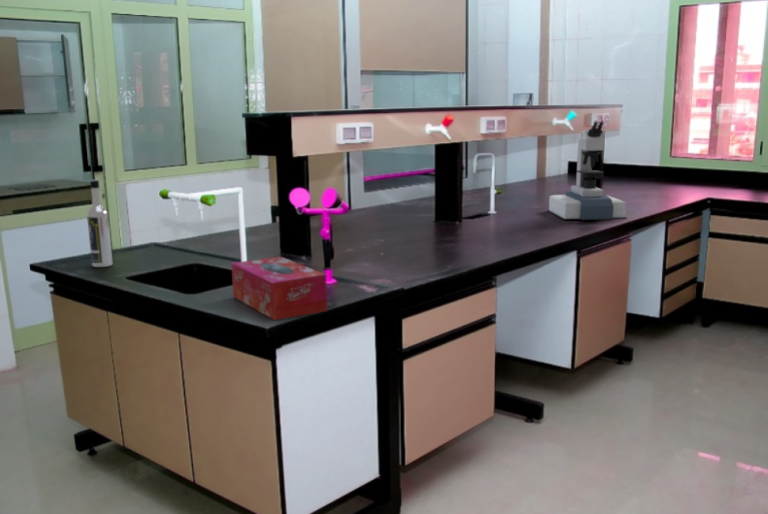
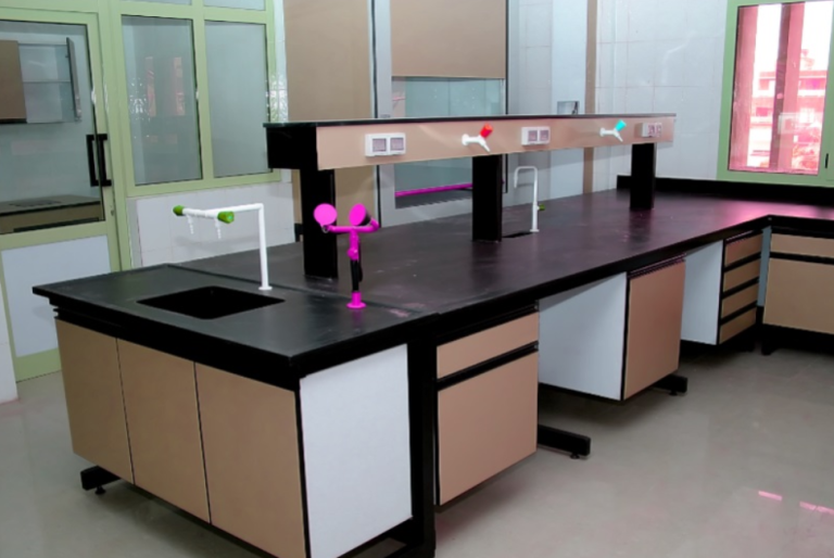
- tissue box (277, 286)
- microscope (588, 168)
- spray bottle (98, 223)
